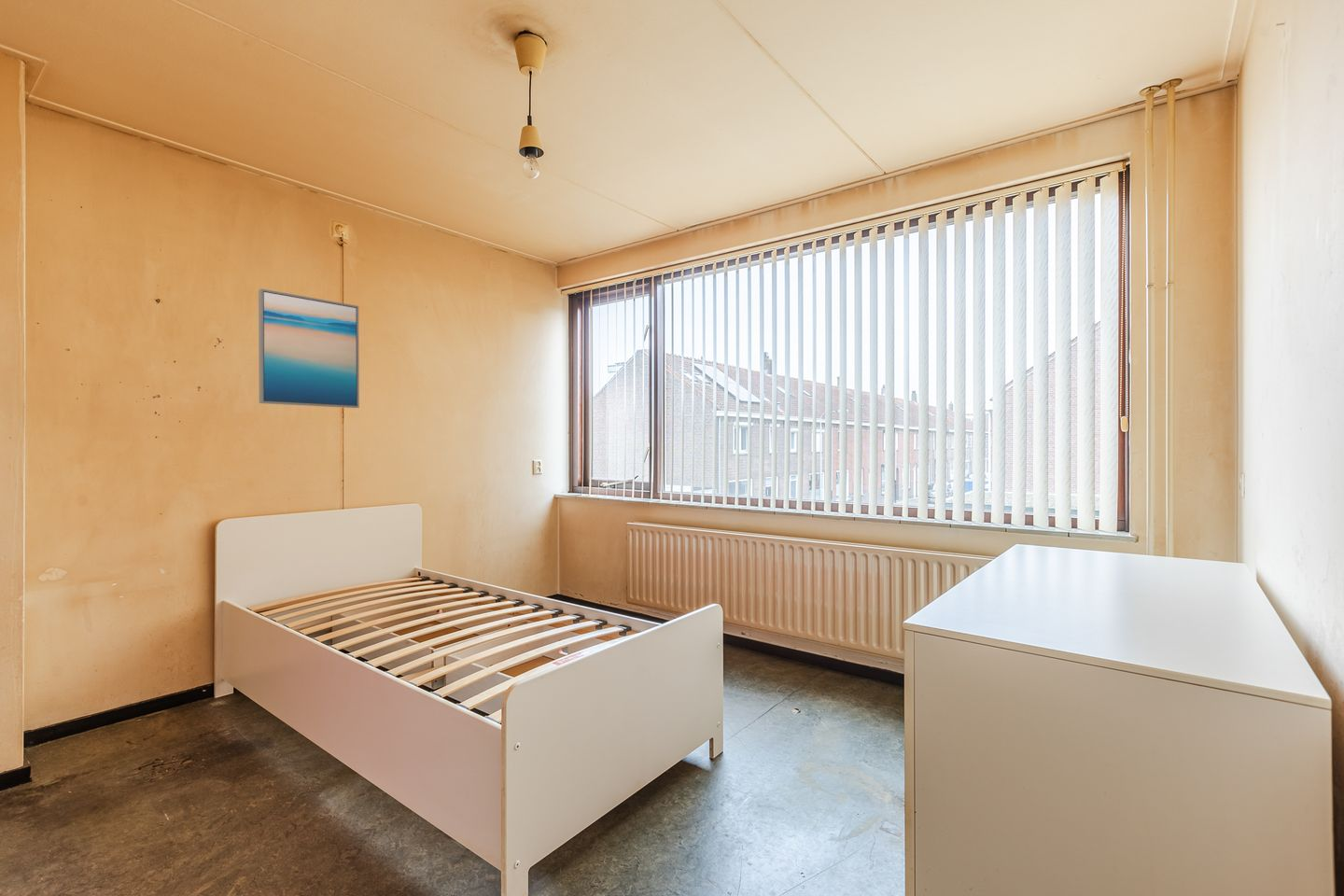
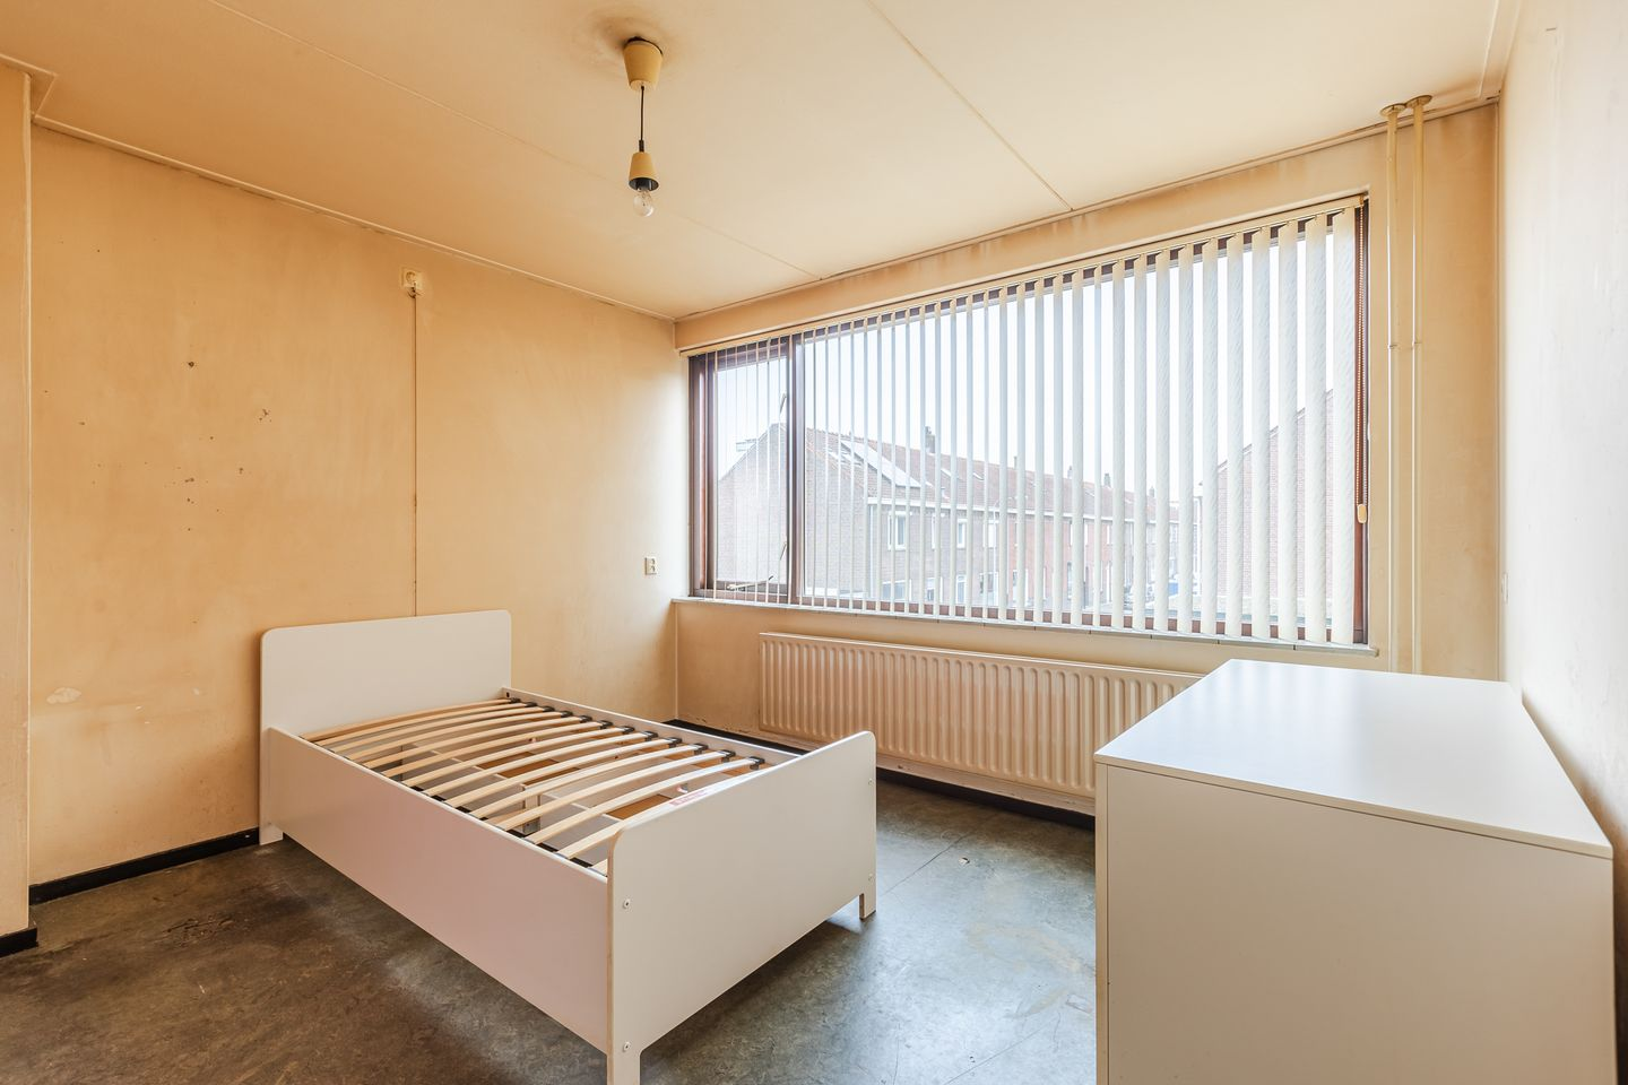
- wall art (311, 352)
